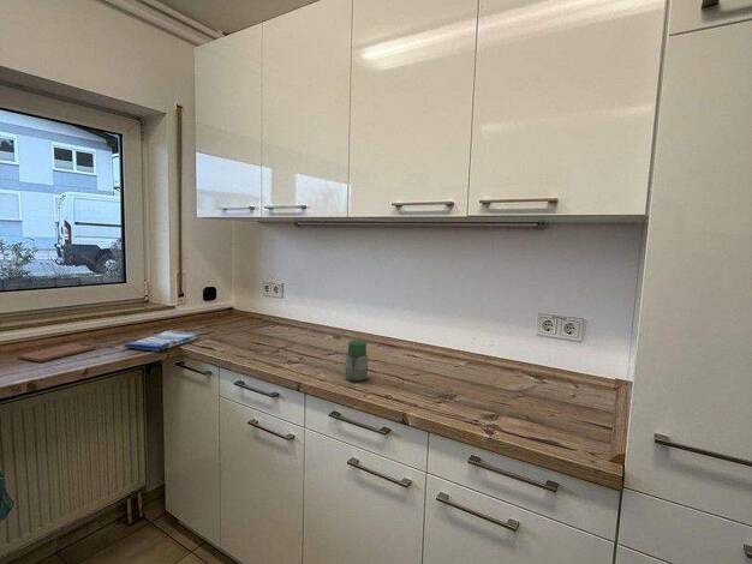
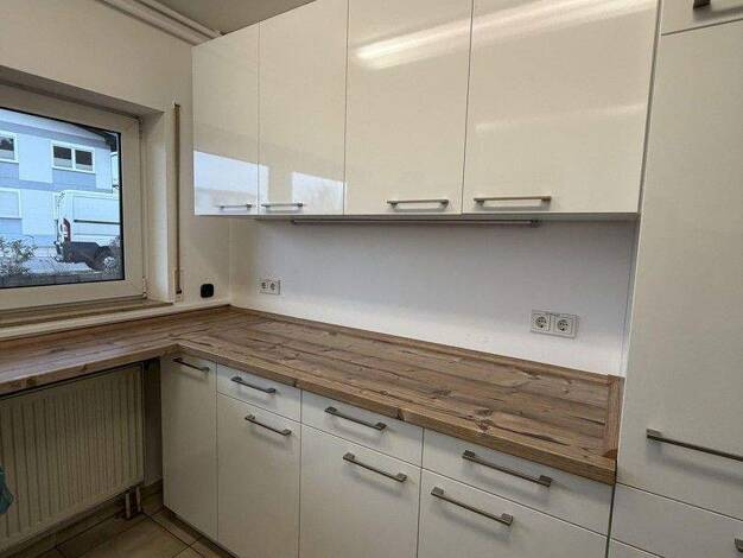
- jar (356, 360)
- cutting board (61, 350)
- dish towel (163, 340)
